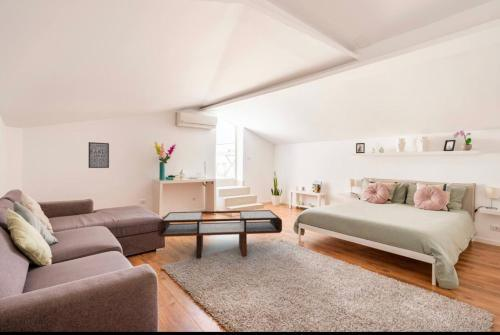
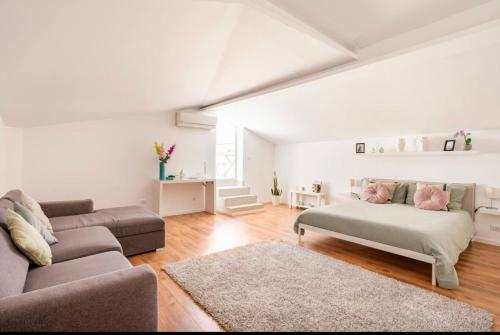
- coffee table (221, 232)
- wall art (98, 155)
